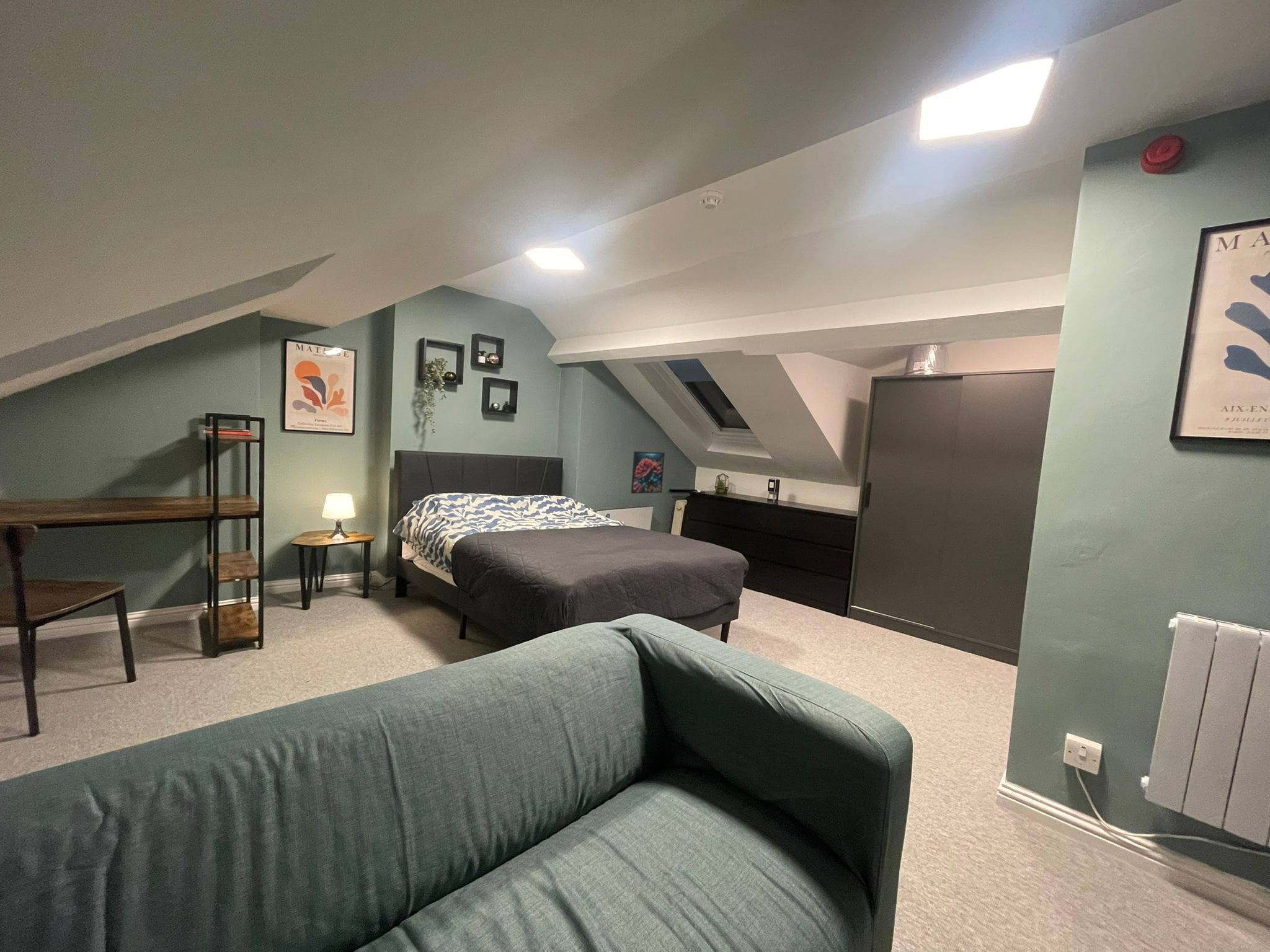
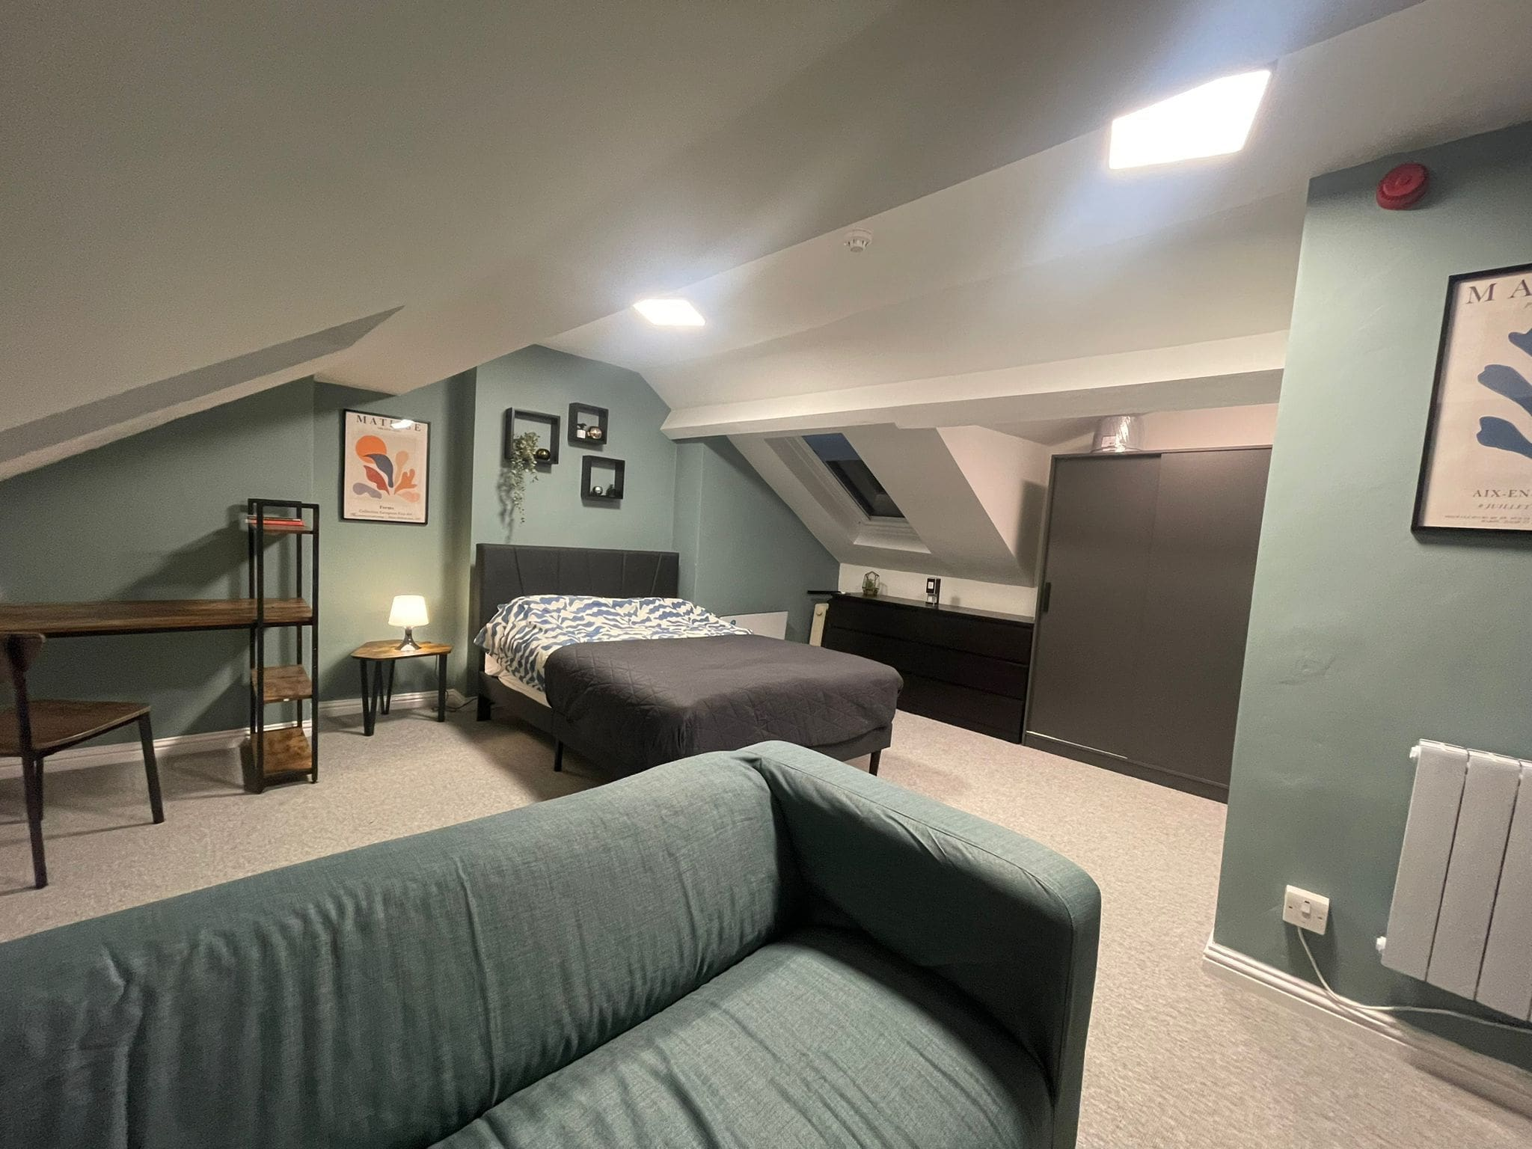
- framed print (648, 472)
